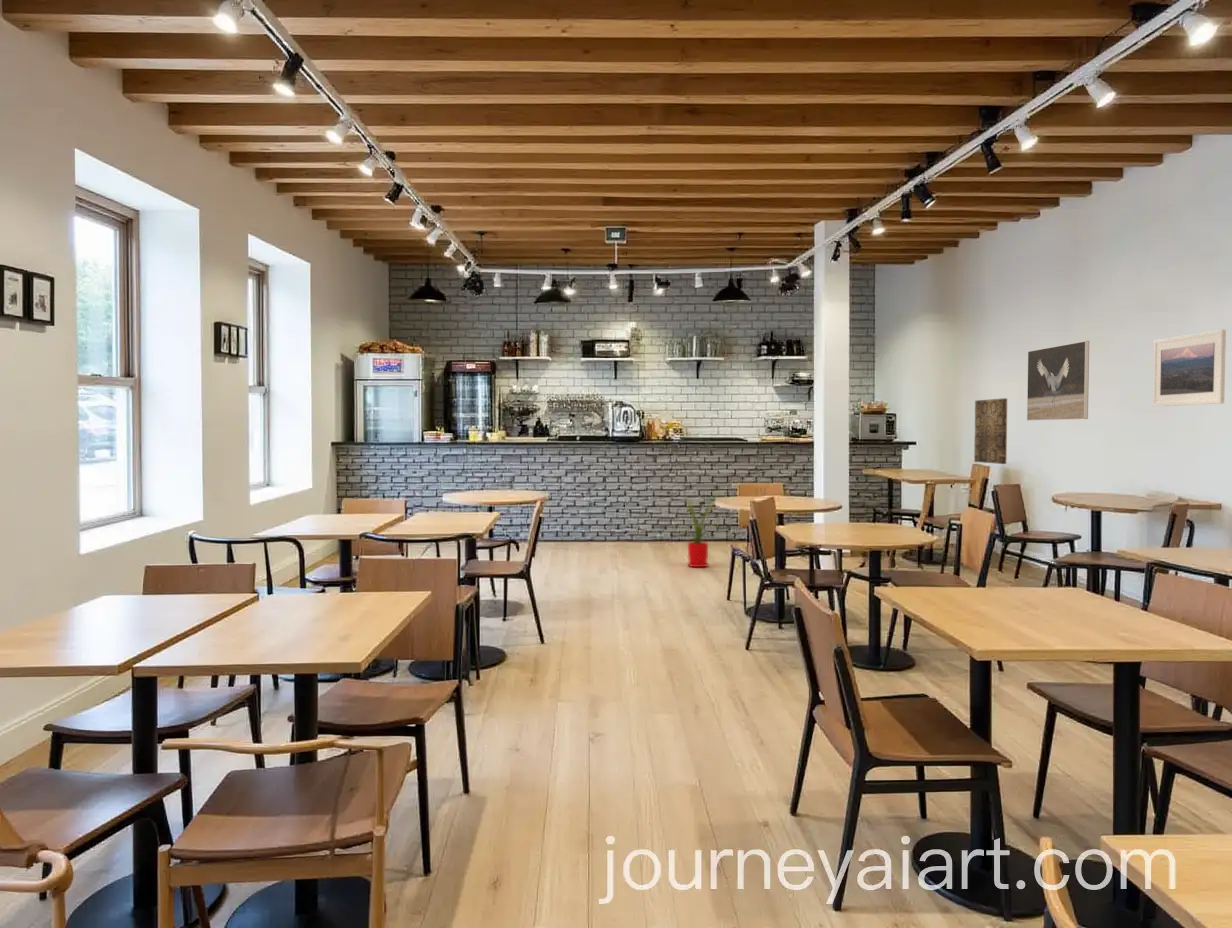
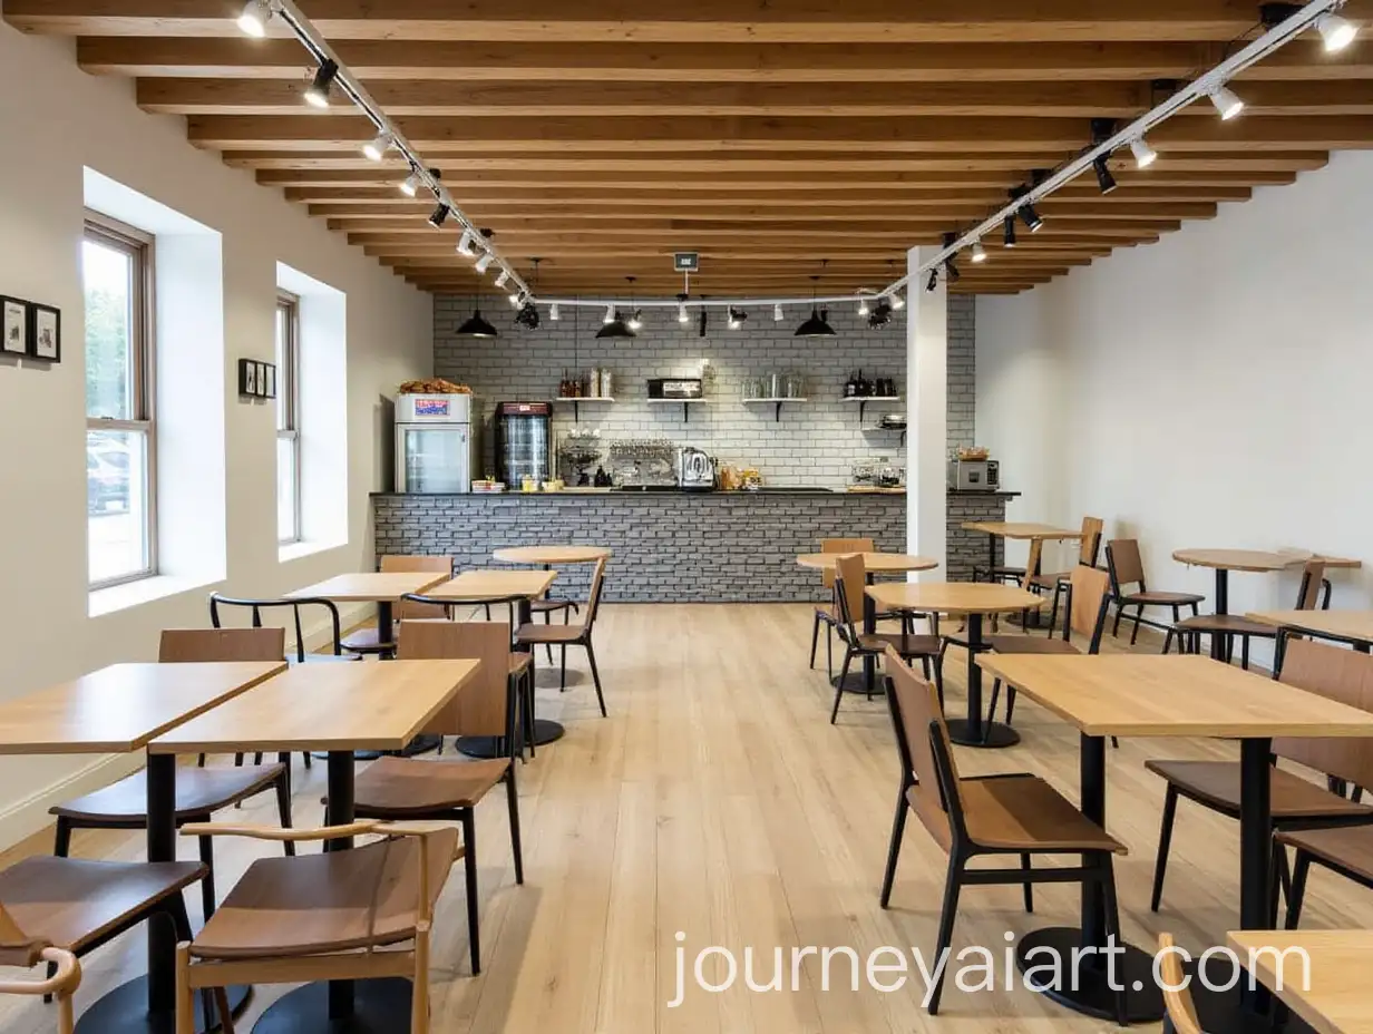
- house plant (697, 528)
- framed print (1187, 370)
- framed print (1056, 383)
- wall art (990, 431)
